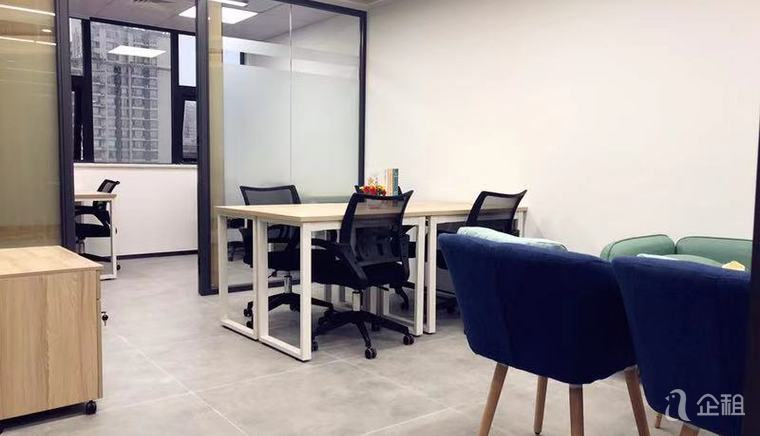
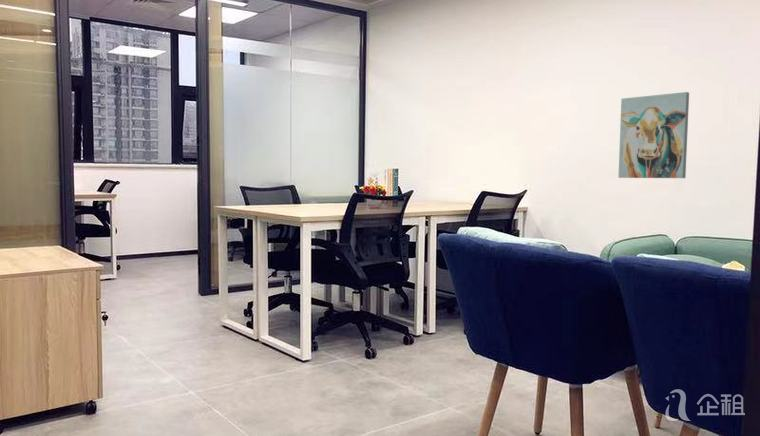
+ wall art (652, 137)
